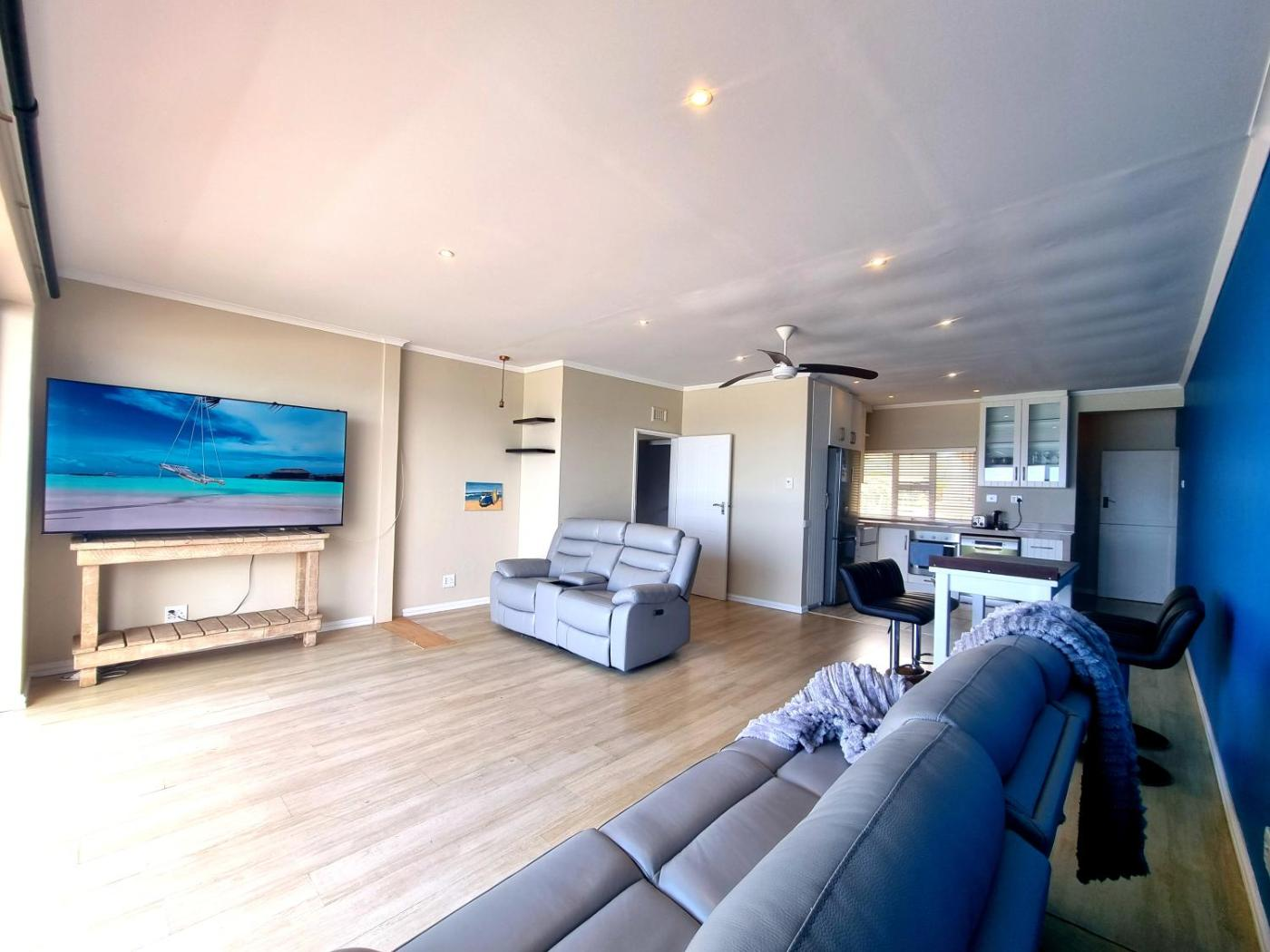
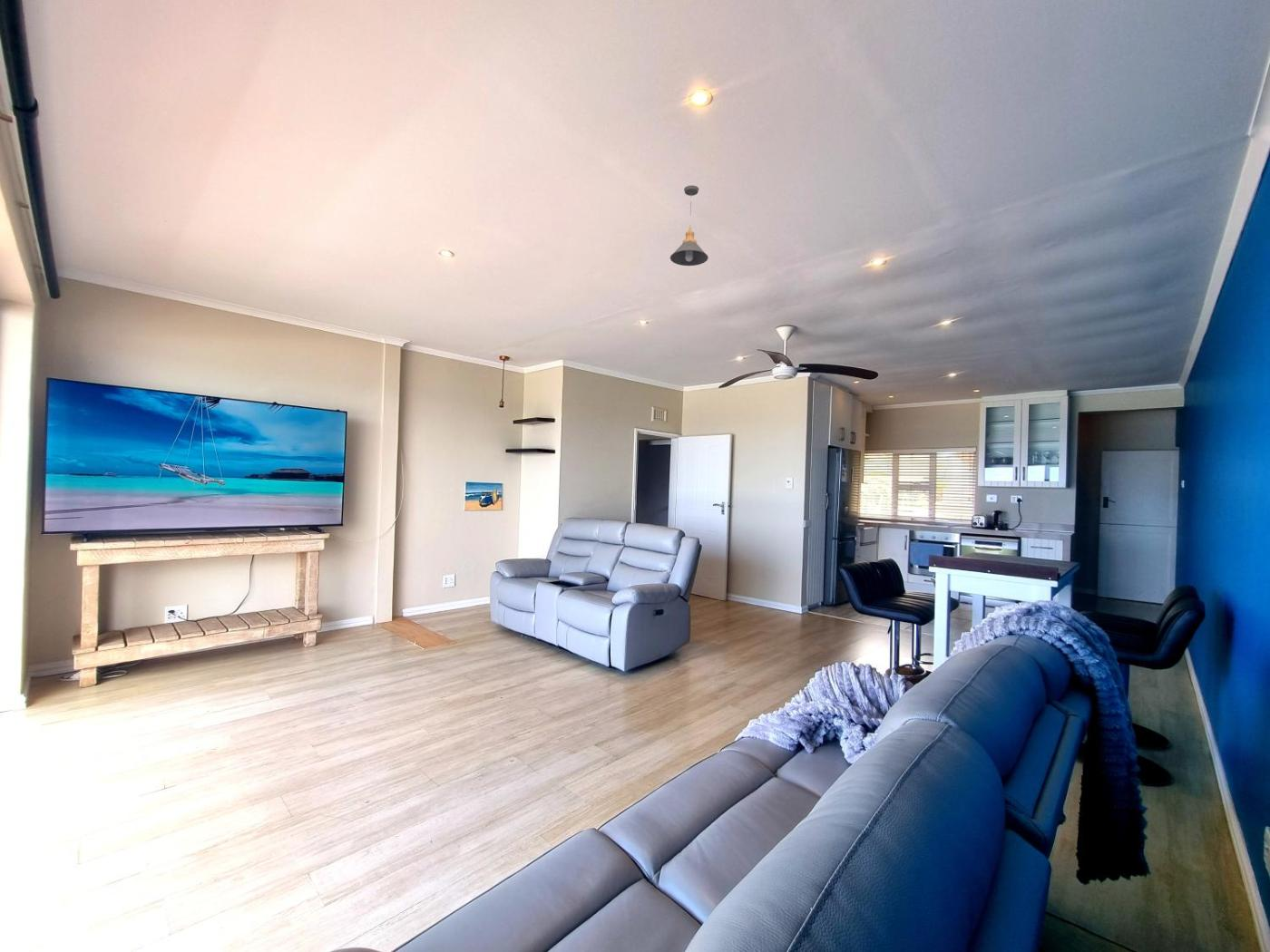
+ pendant light (689, 227)
